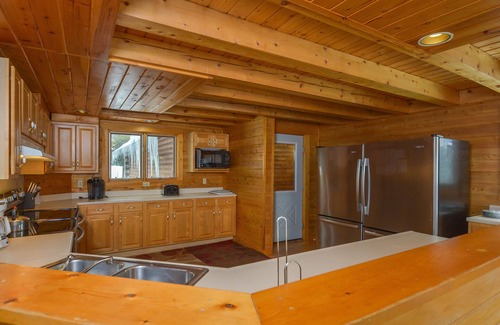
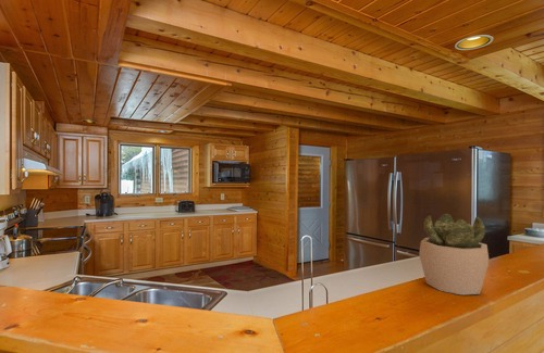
+ succulent plant (453, 251)
